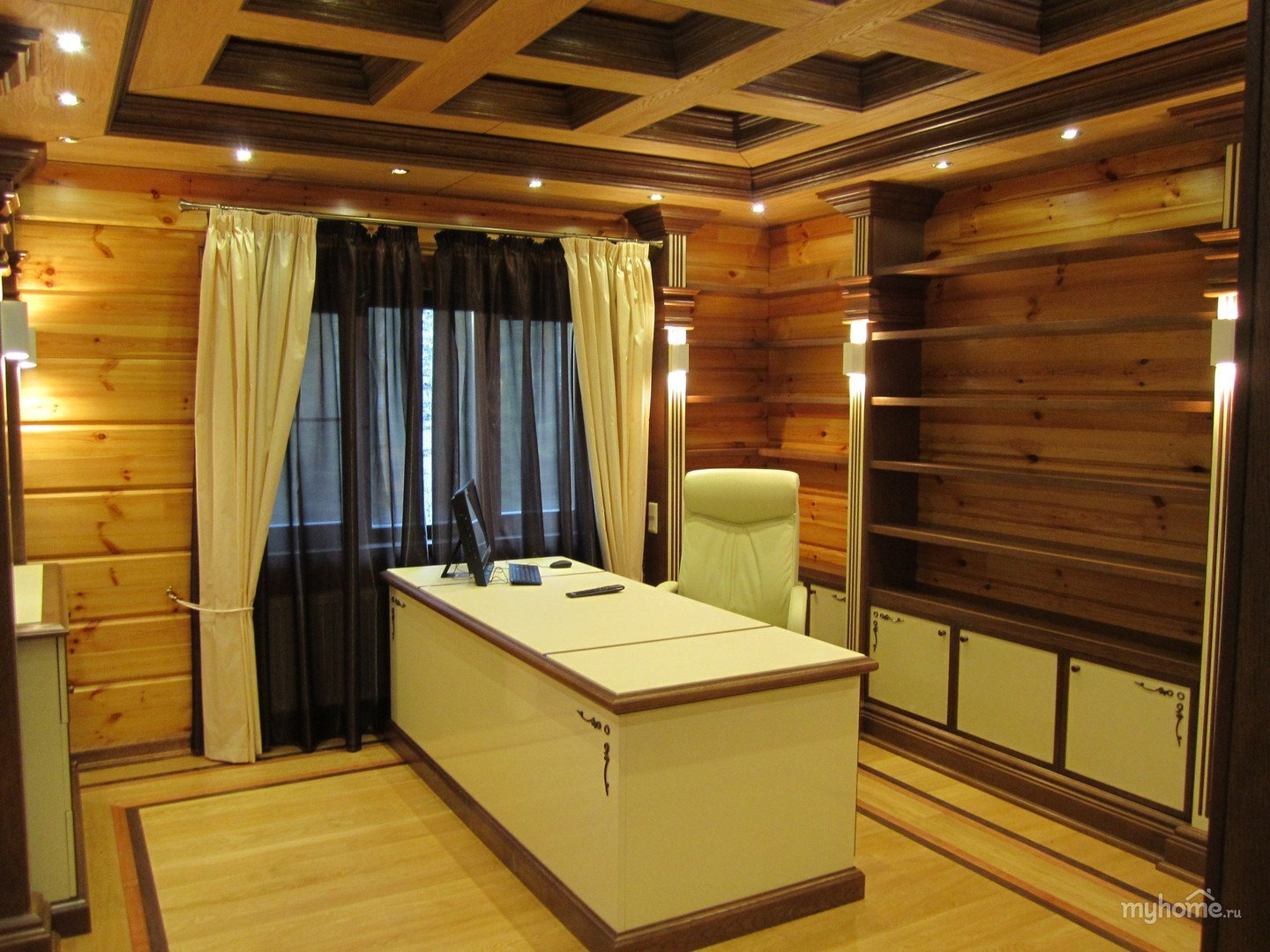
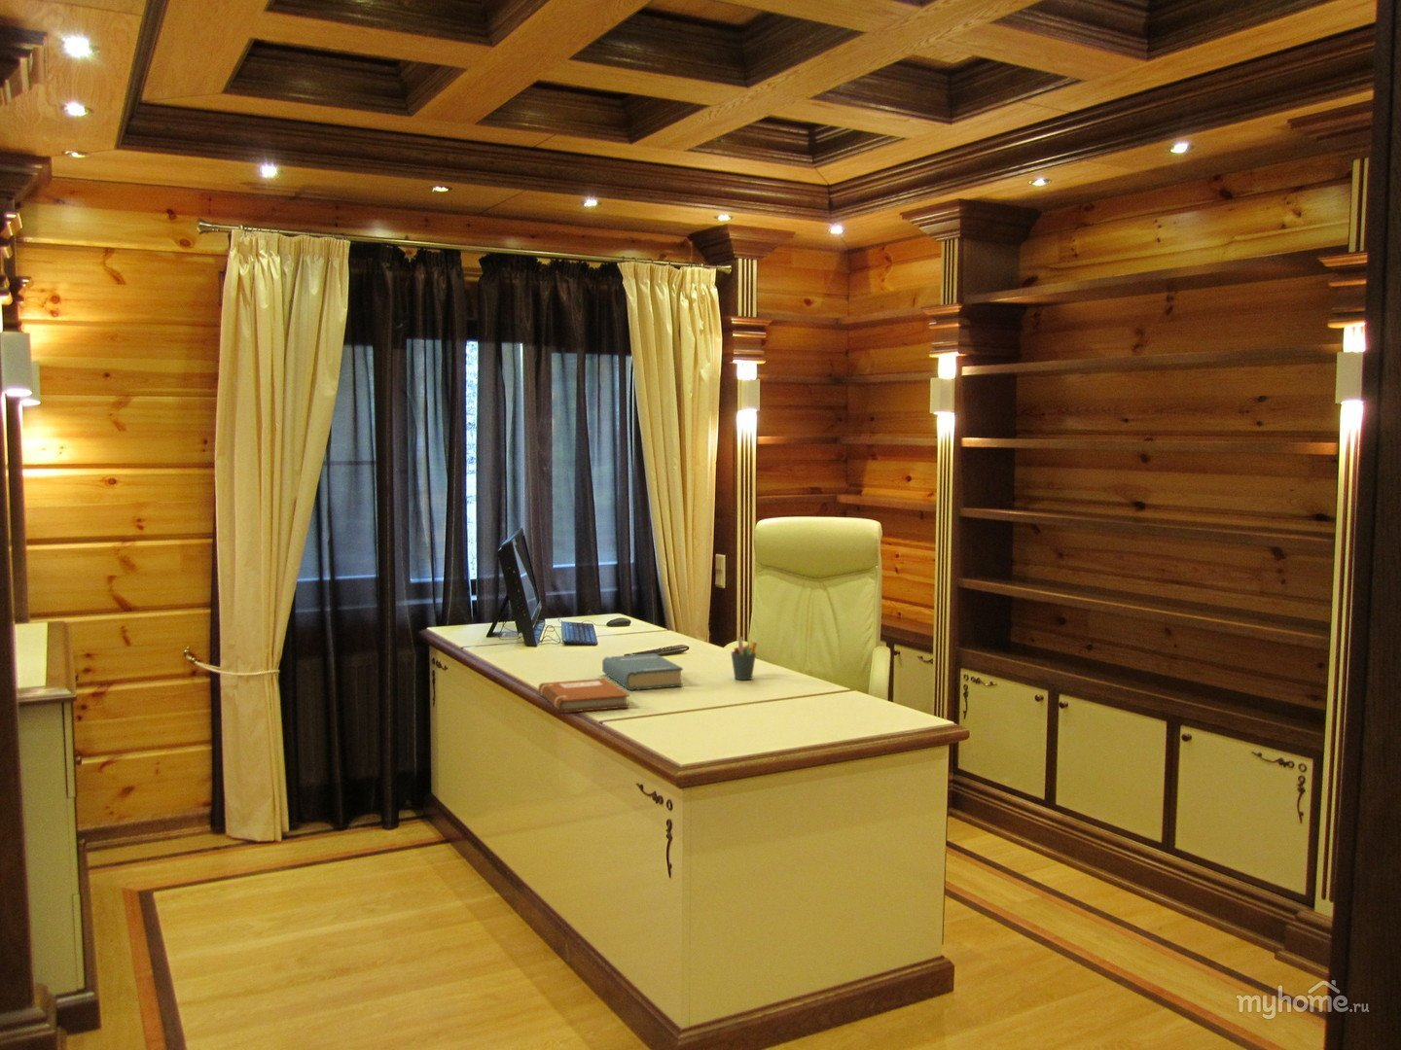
+ hardback book (641, 671)
+ notebook (581, 694)
+ pen holder (744, 658)
